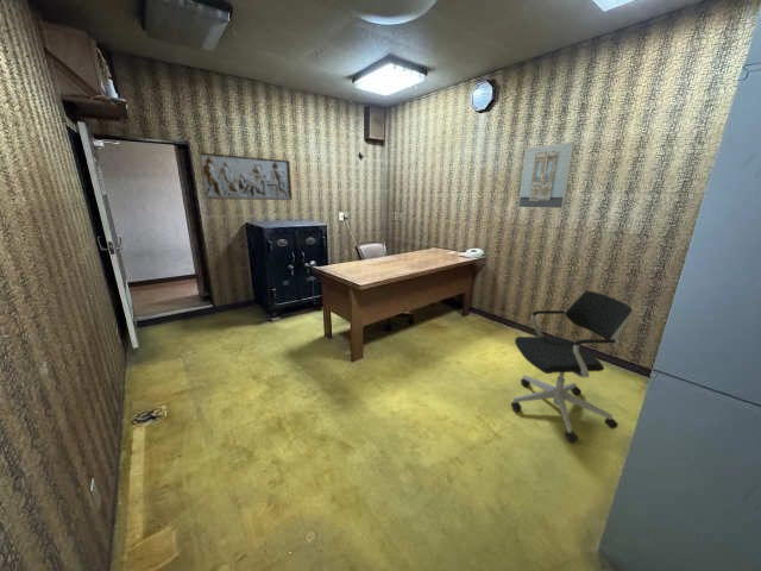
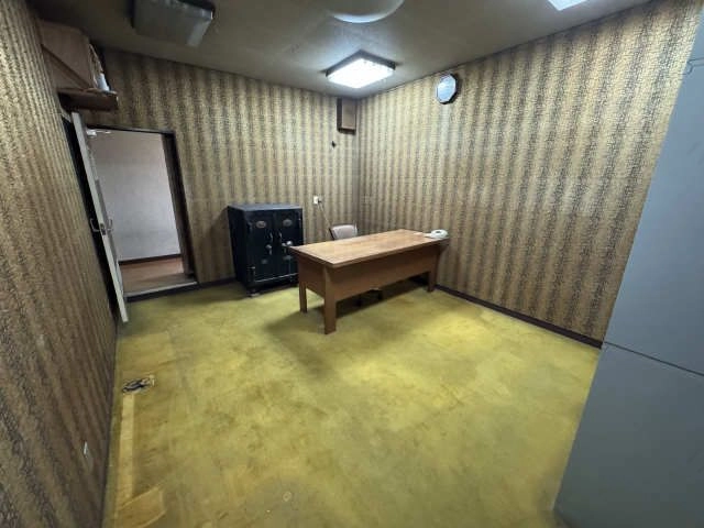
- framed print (543, 177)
- relief sculpture (250, 178)
- office chair (564, 356)
